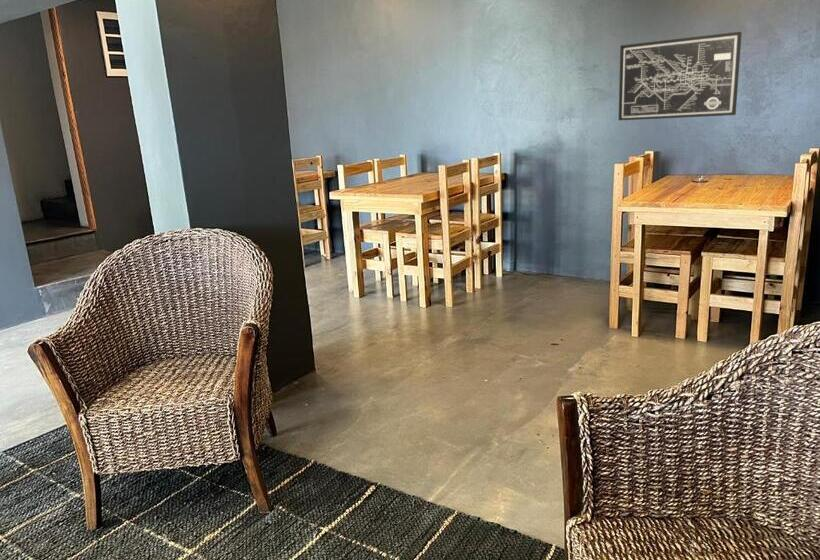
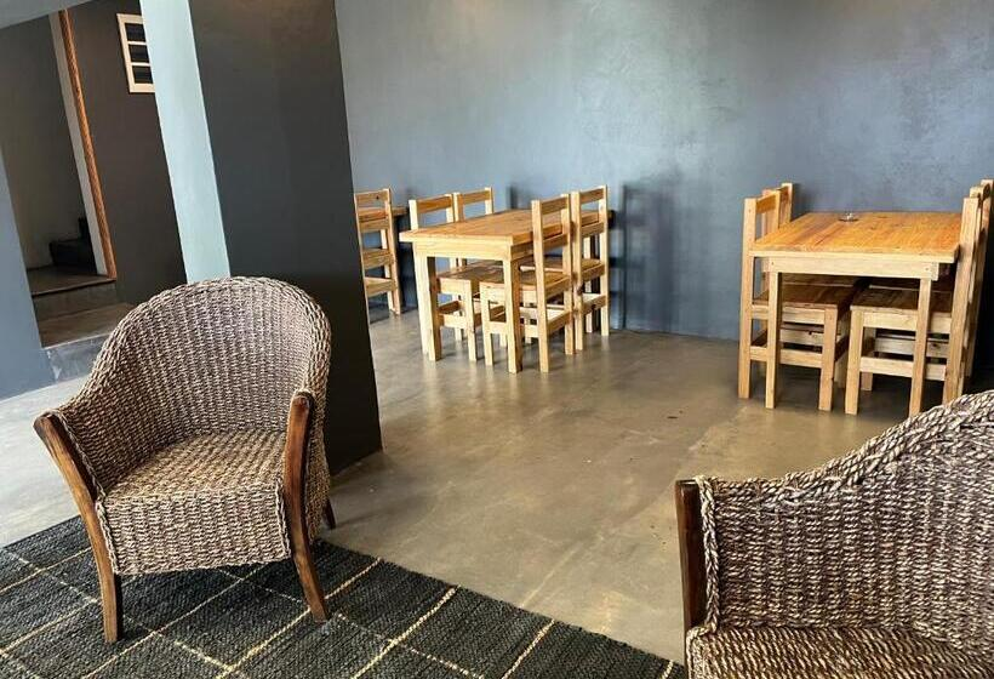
- wall art (676, 79)
